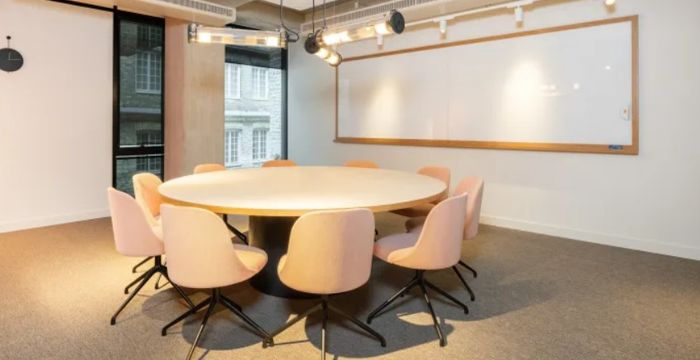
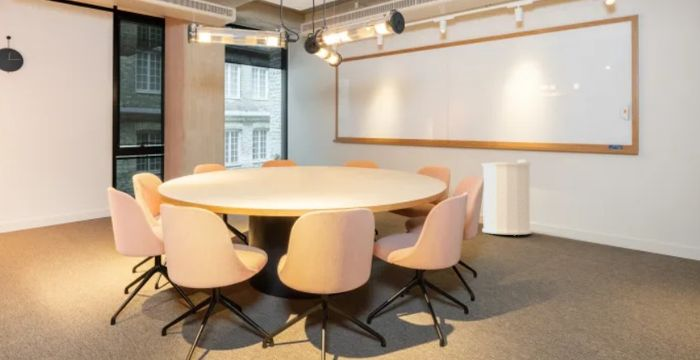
+ trash can (505, 196)
